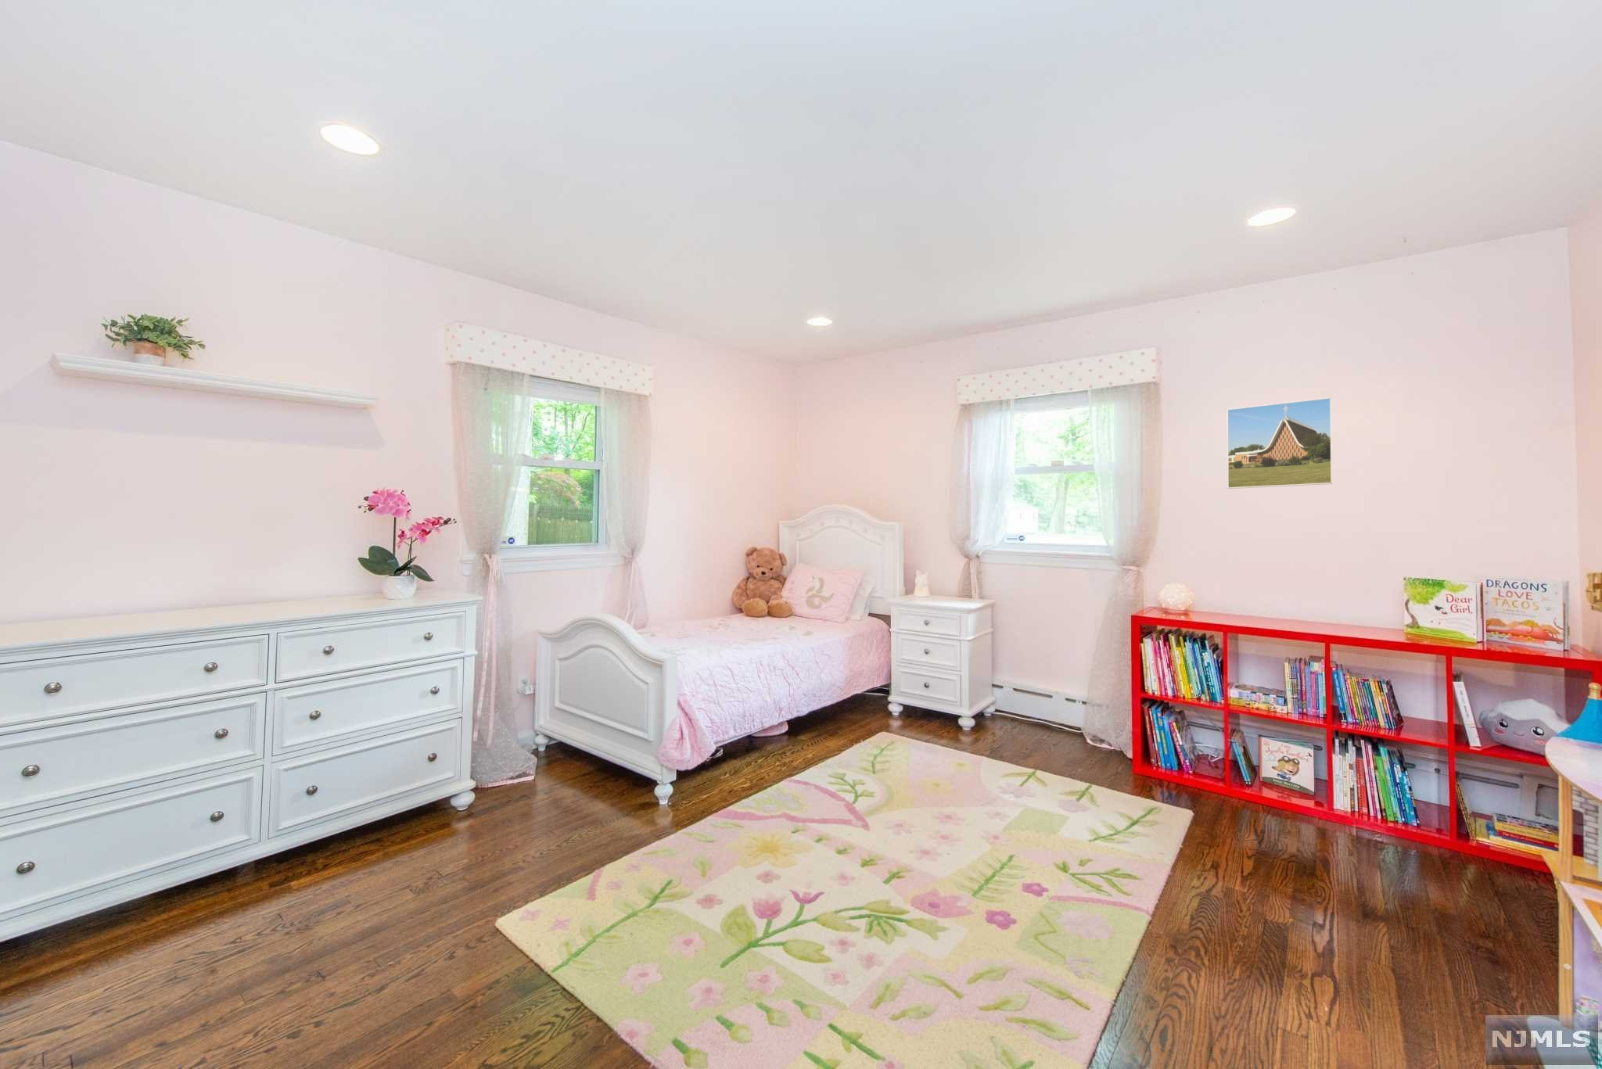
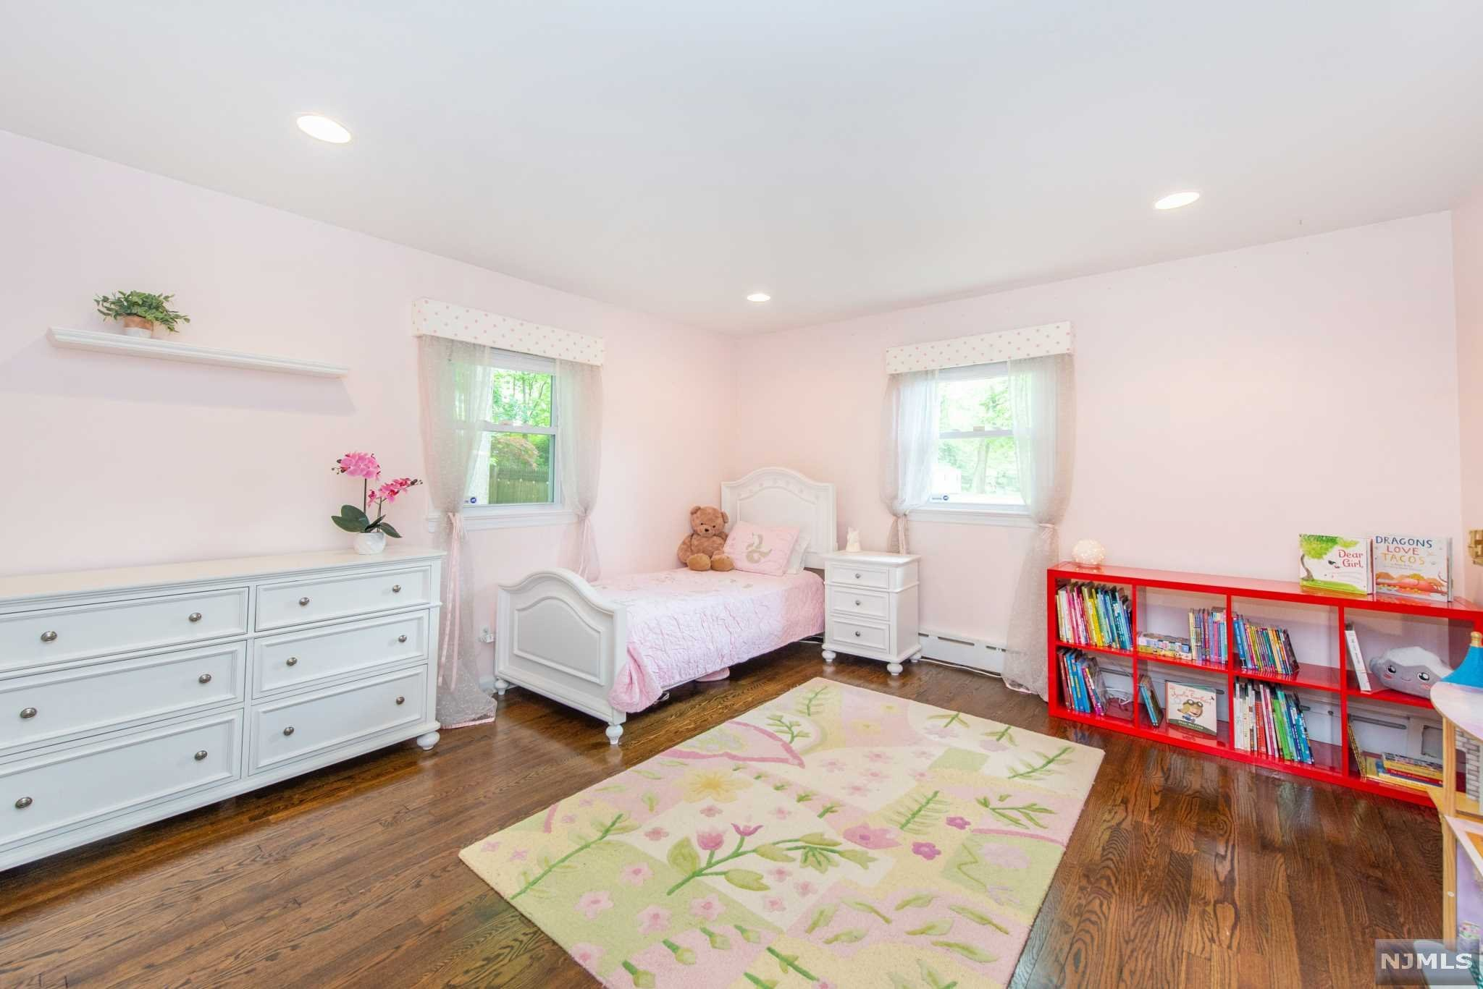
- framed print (1278, 445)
